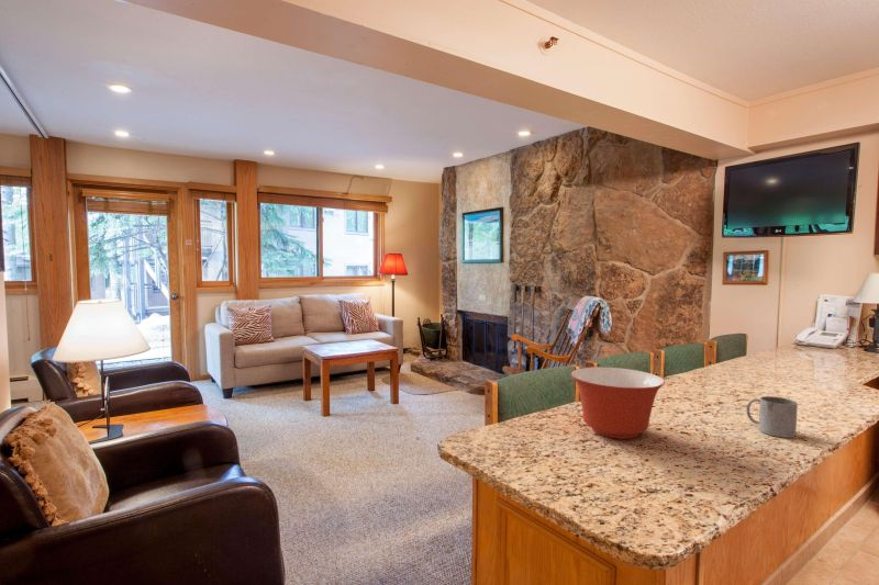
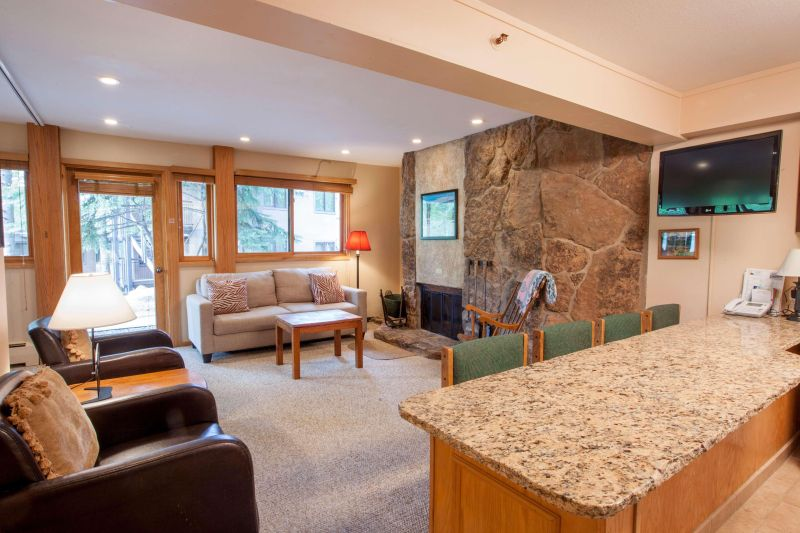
- mug (770, 414)
- mixing bowl (615, 403)
